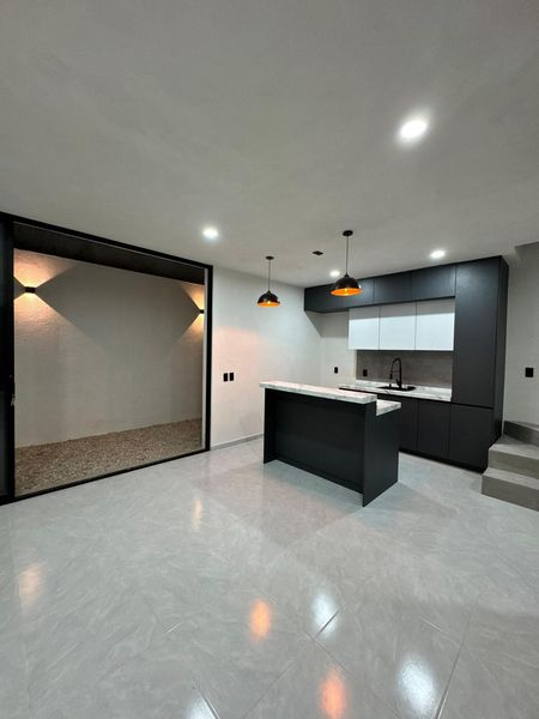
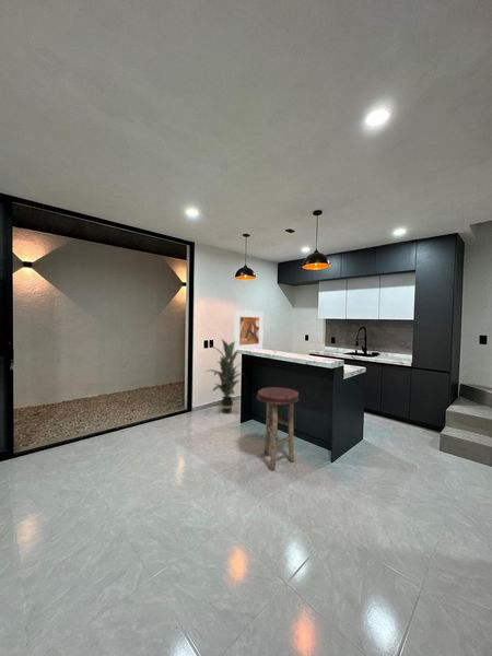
+ indoor plant (224, 375)
+ stool (277, 426)
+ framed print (249, 330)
